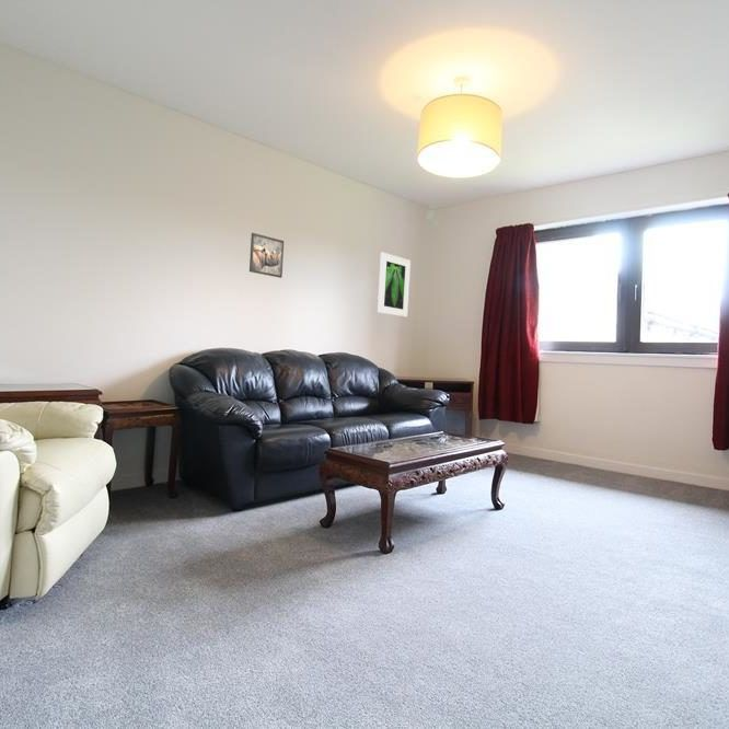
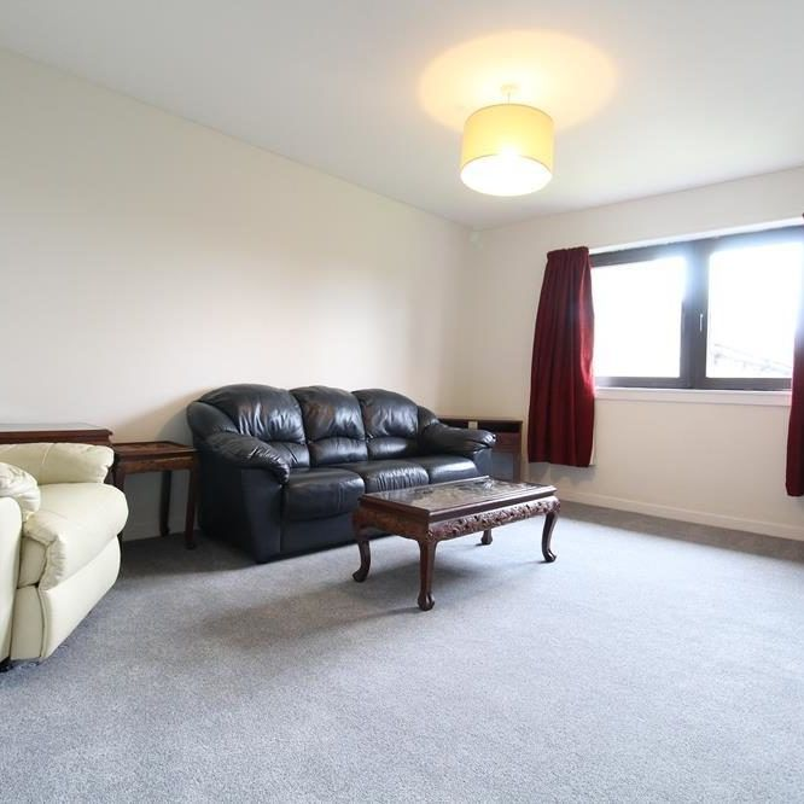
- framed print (267, 255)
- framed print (394, 286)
